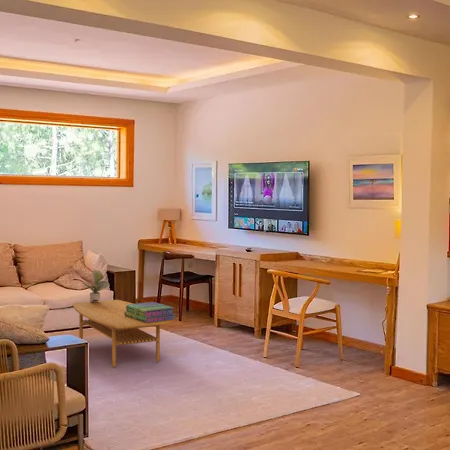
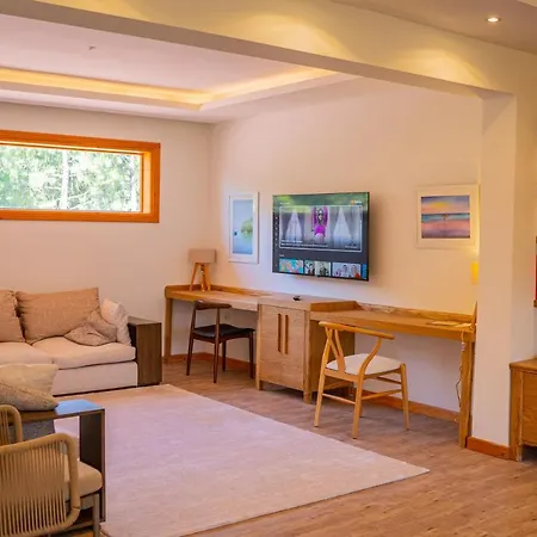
- coffee table (117, 332)
- stack of books (149, 311)
- potted plant (95, 286)
